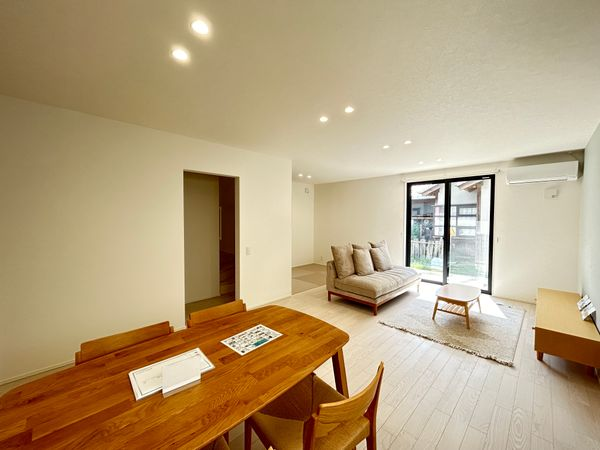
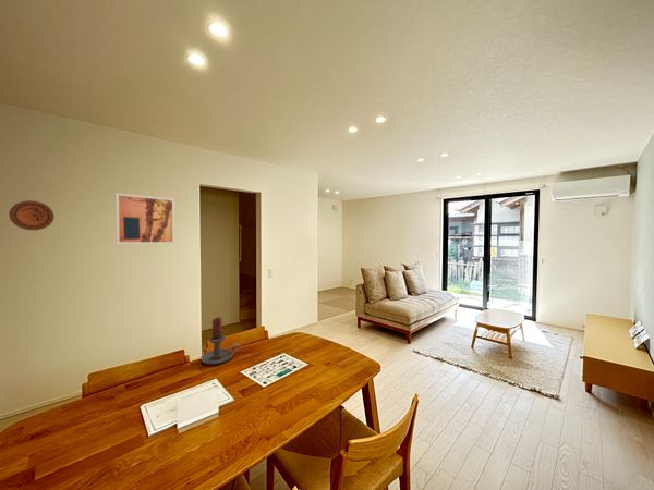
+ wall art (146, 220)
+ candle holder (221, 336)
+ decorative plate (32, 216)
